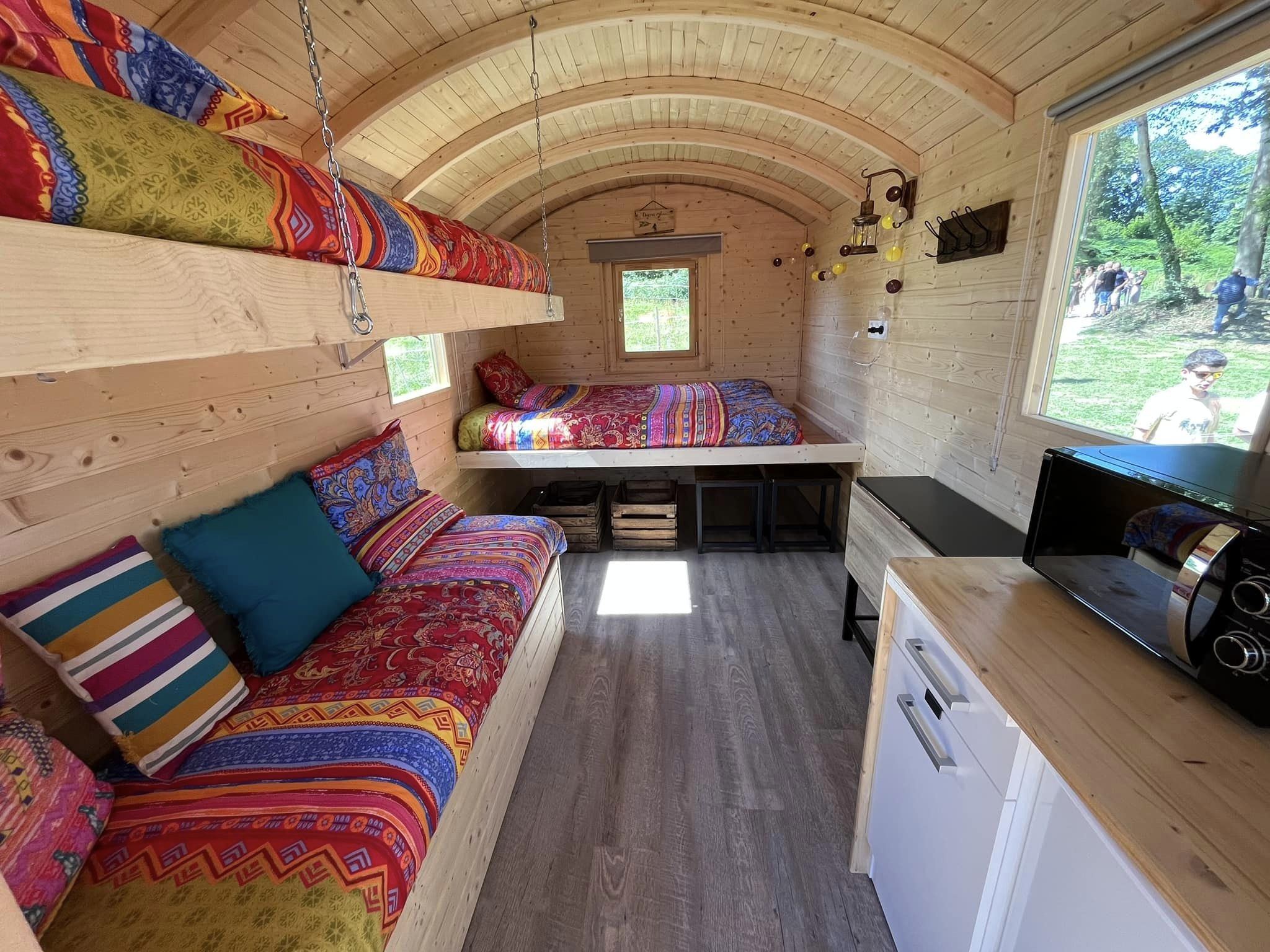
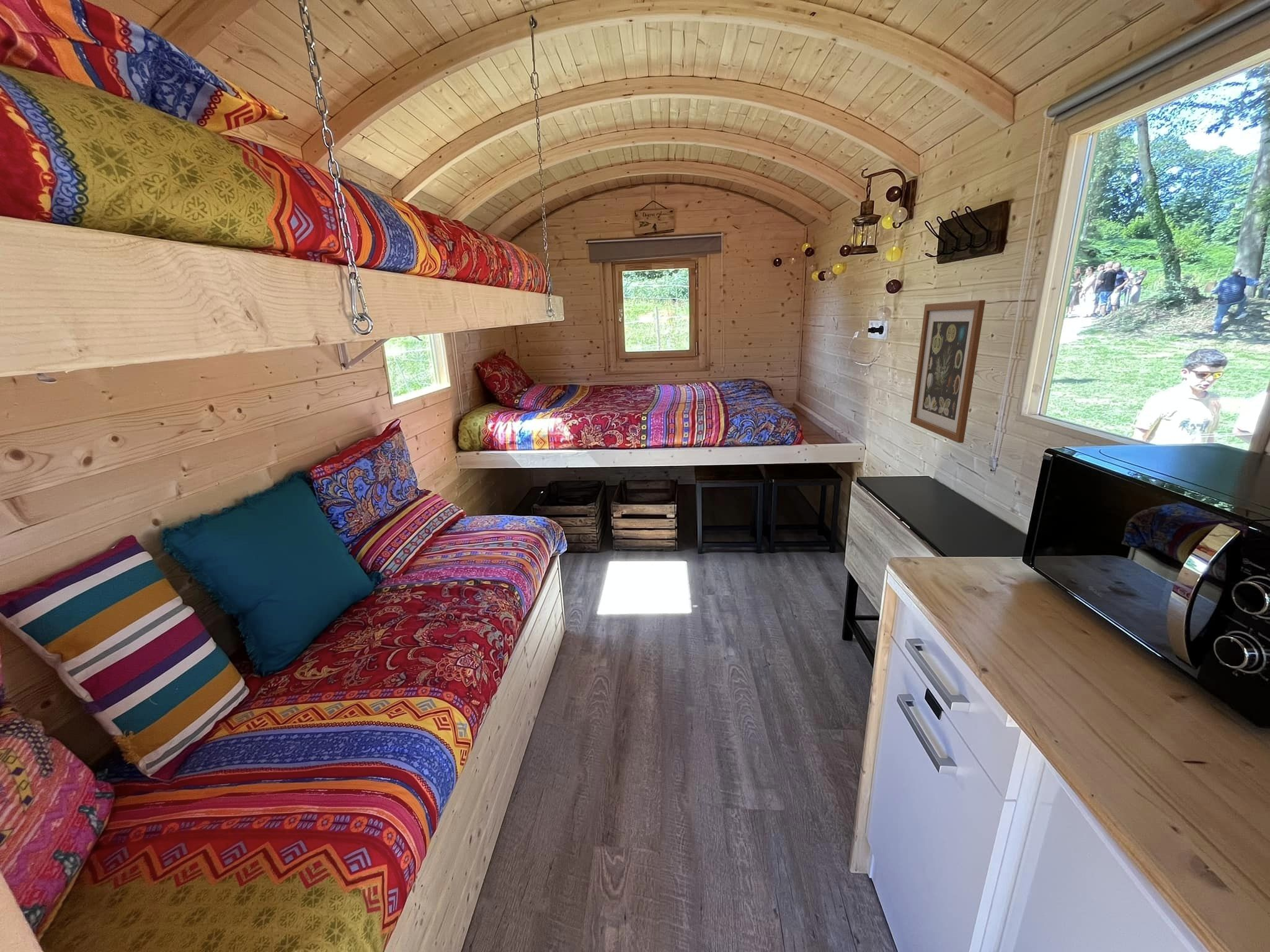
+ wall art (943, 369)
